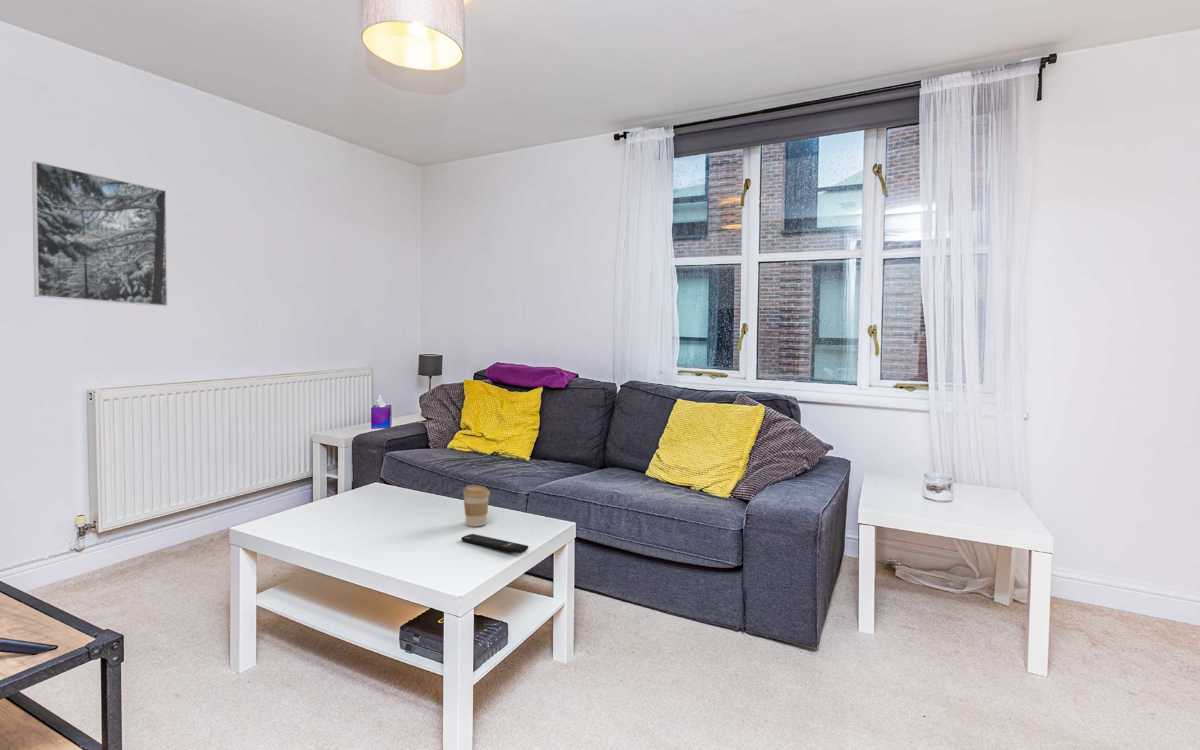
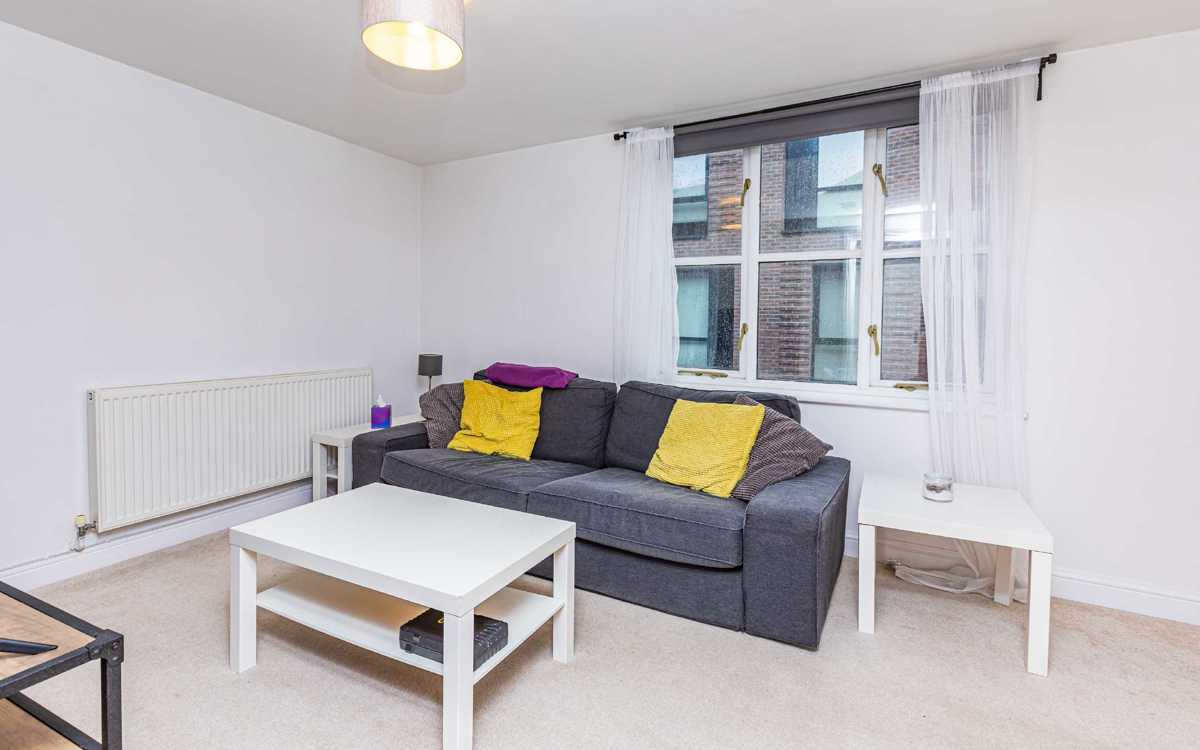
- remote control (493, 543)
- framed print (105, 239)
- coffee cup (476, 505)
